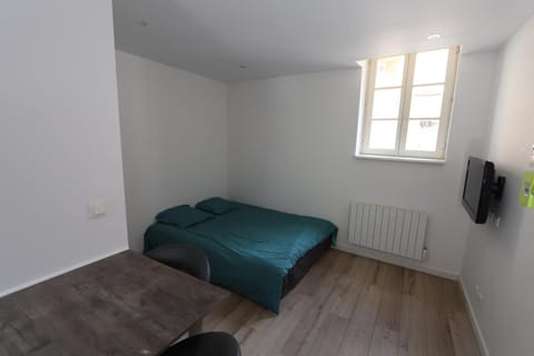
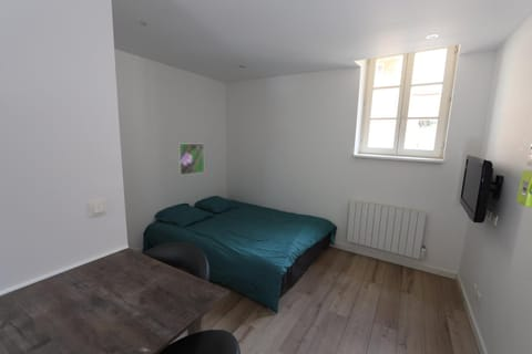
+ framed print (192, 158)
